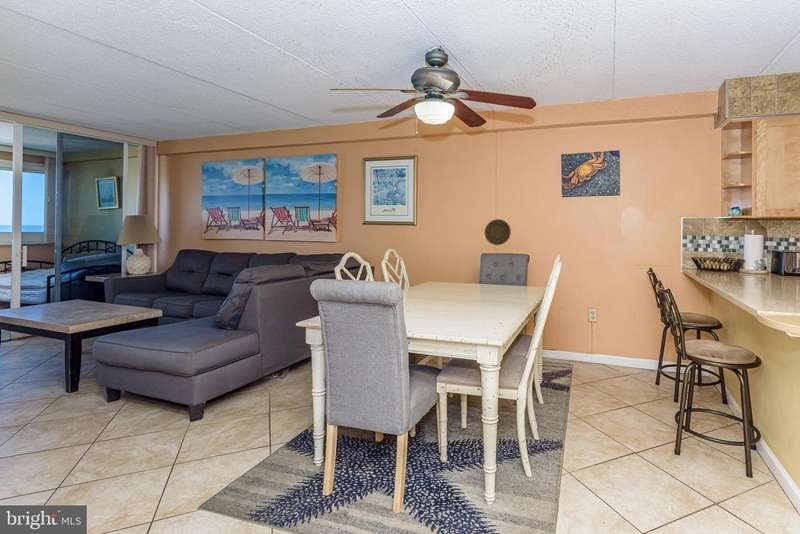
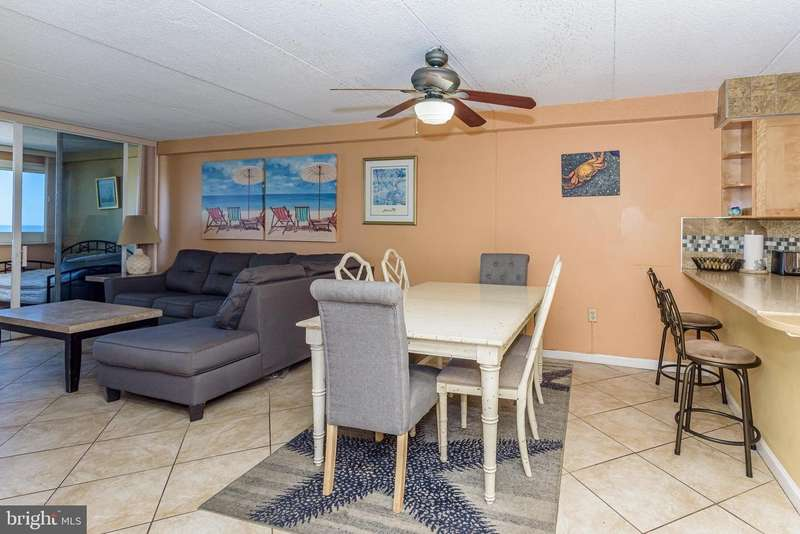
- decorative plate (497, 232)
